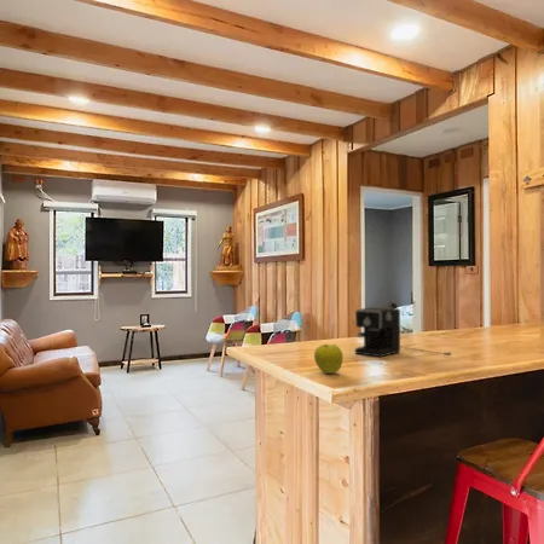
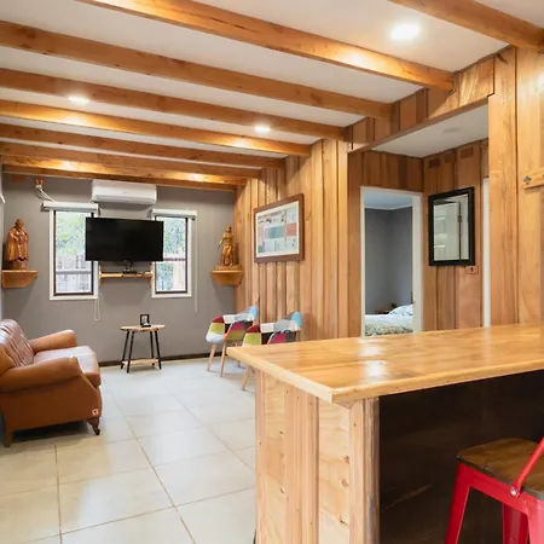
- coffee maker (399, 331)
- fruit (328, 358)
